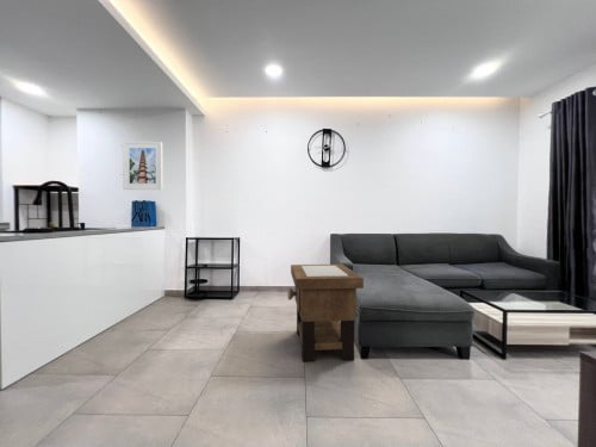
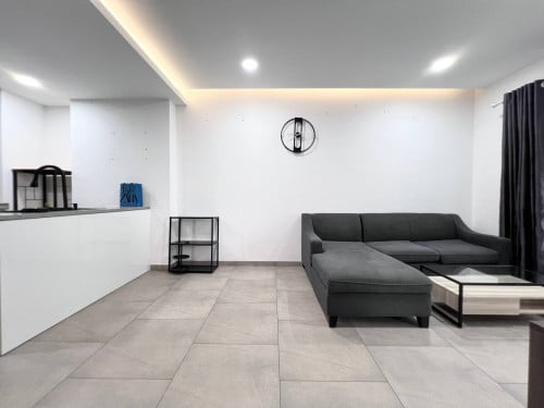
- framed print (142, 166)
- side table (319, 306)
